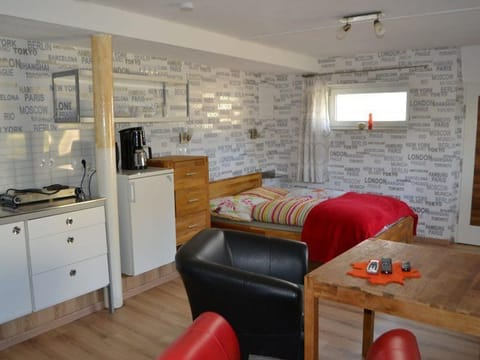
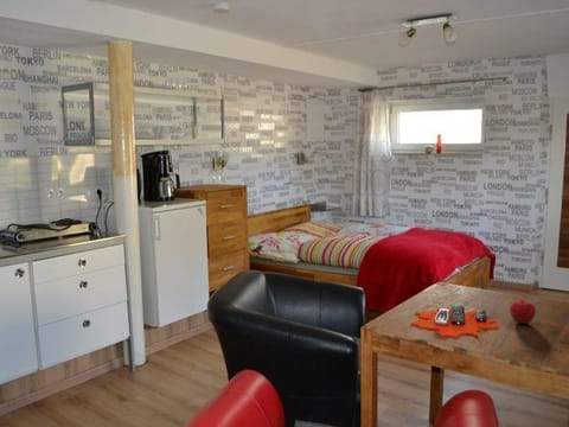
+ fruit (522, 311)
